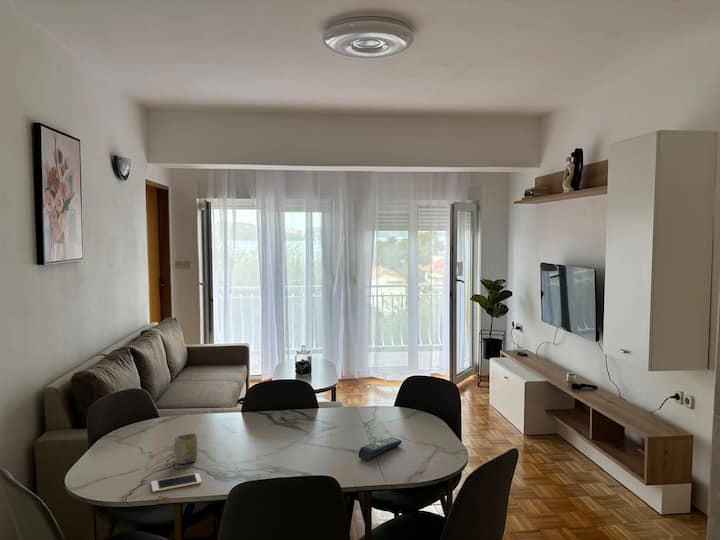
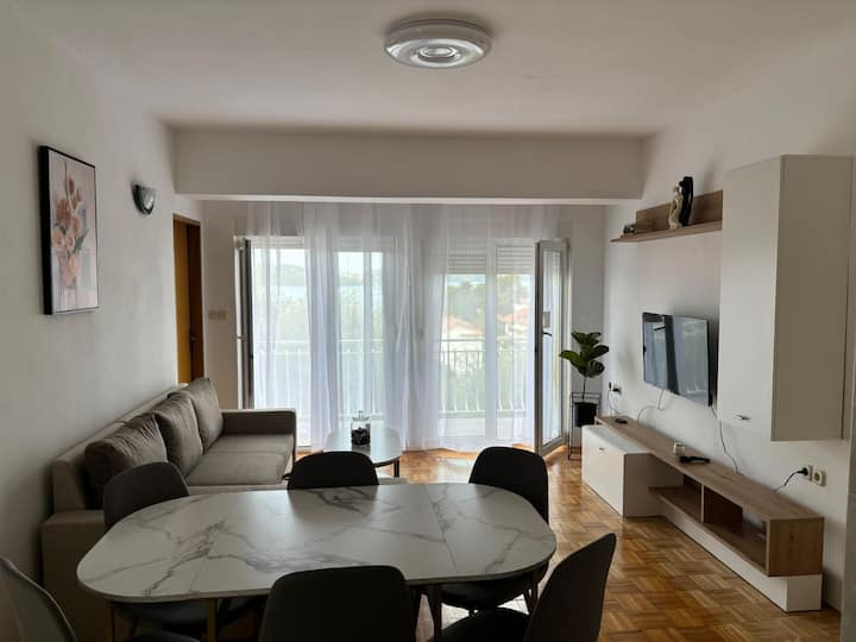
- cell phone (176, 482)
- cup (186, 448)
- remote control (380, 446)
